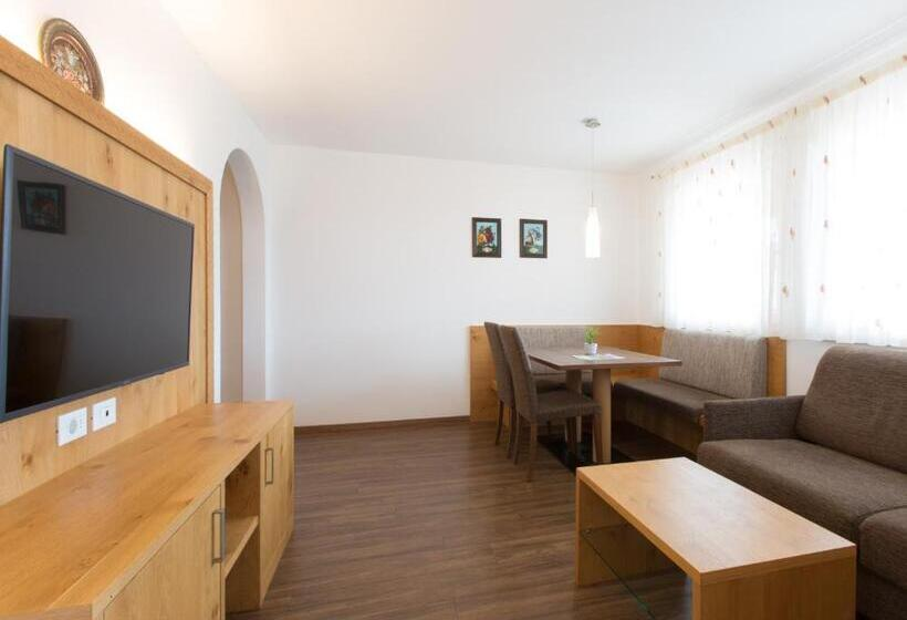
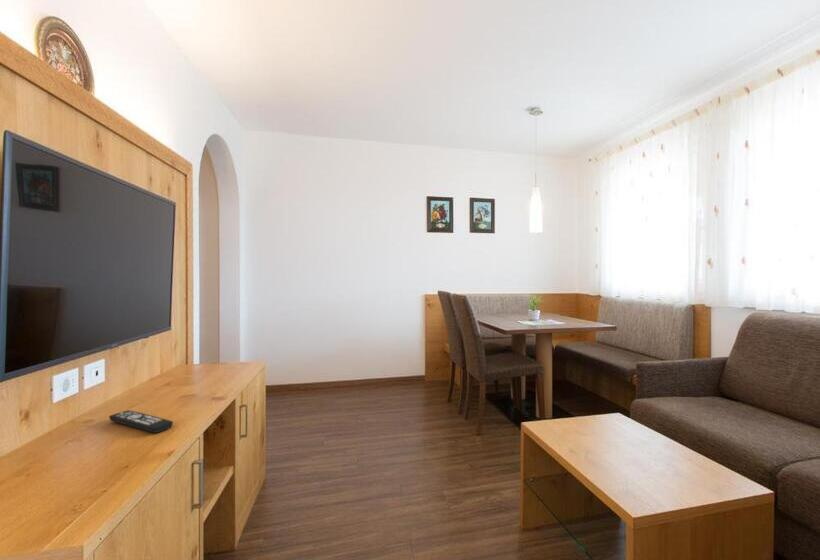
+ remote control (140, 421)
